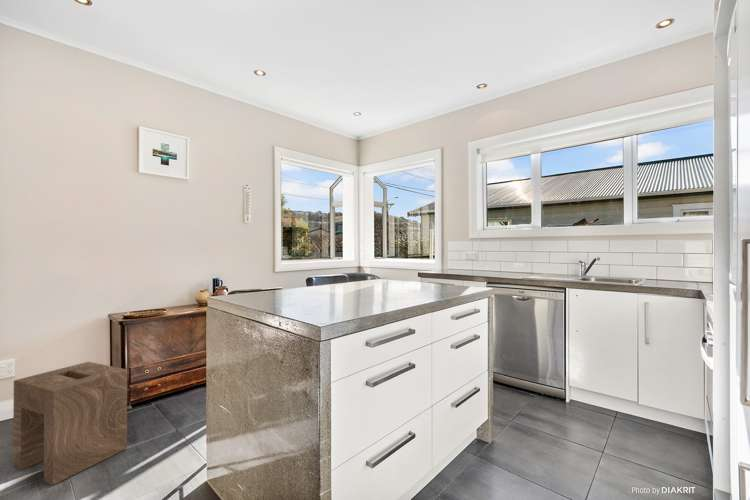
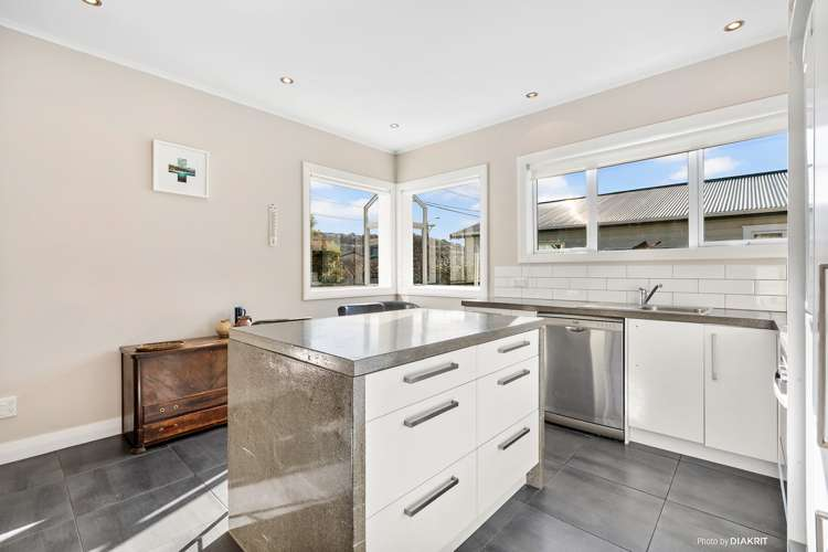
- stool (72, 416)
